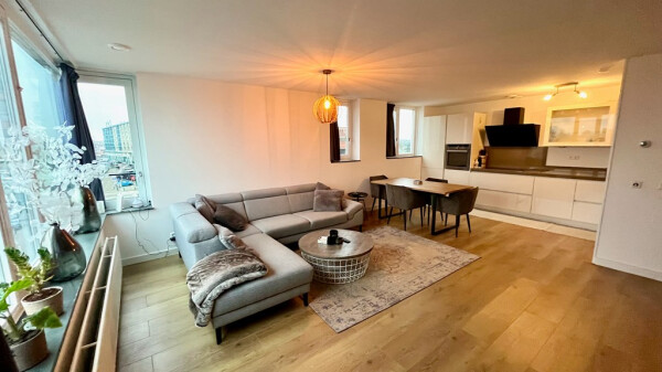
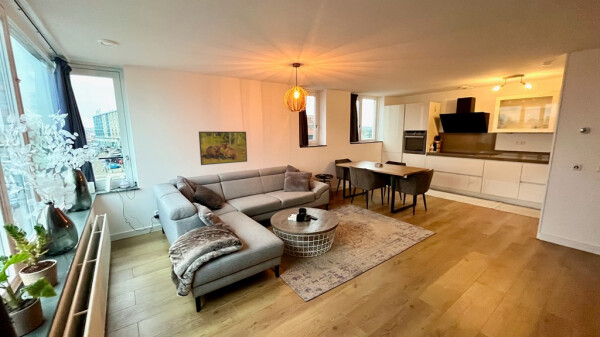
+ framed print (224, 147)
